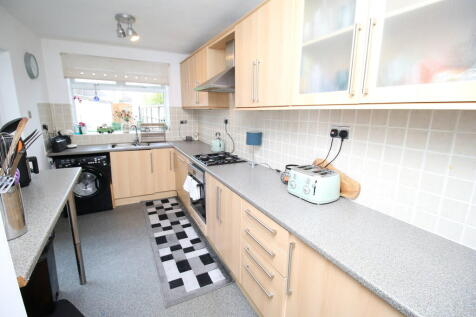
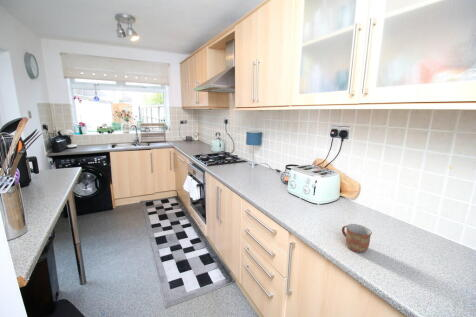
+ mug (354, 236)
